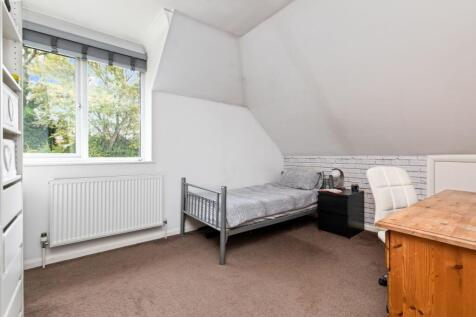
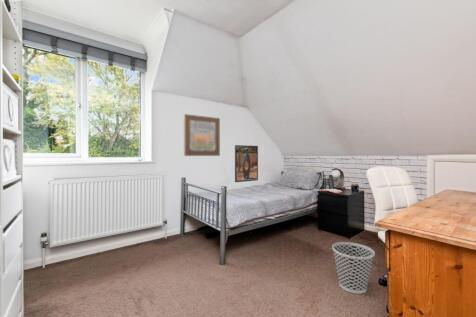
+ wastebasket (352, 267)
+ wall art (202, 136)
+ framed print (246, 163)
